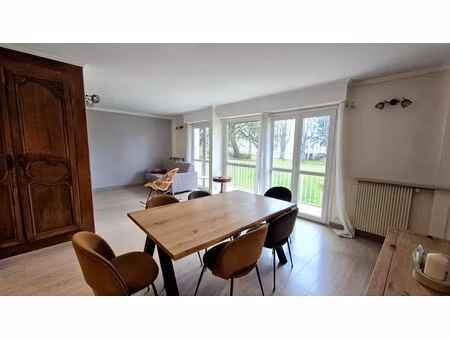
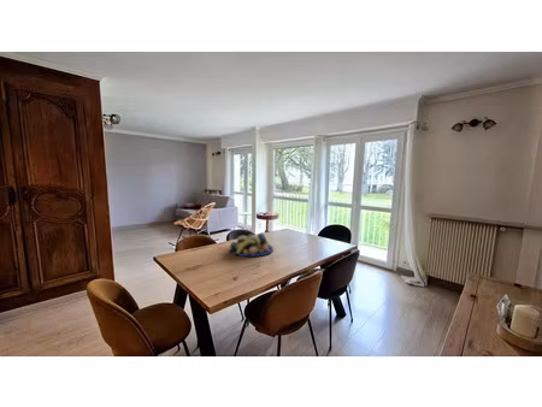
+ fruit bowl (252, 242)
